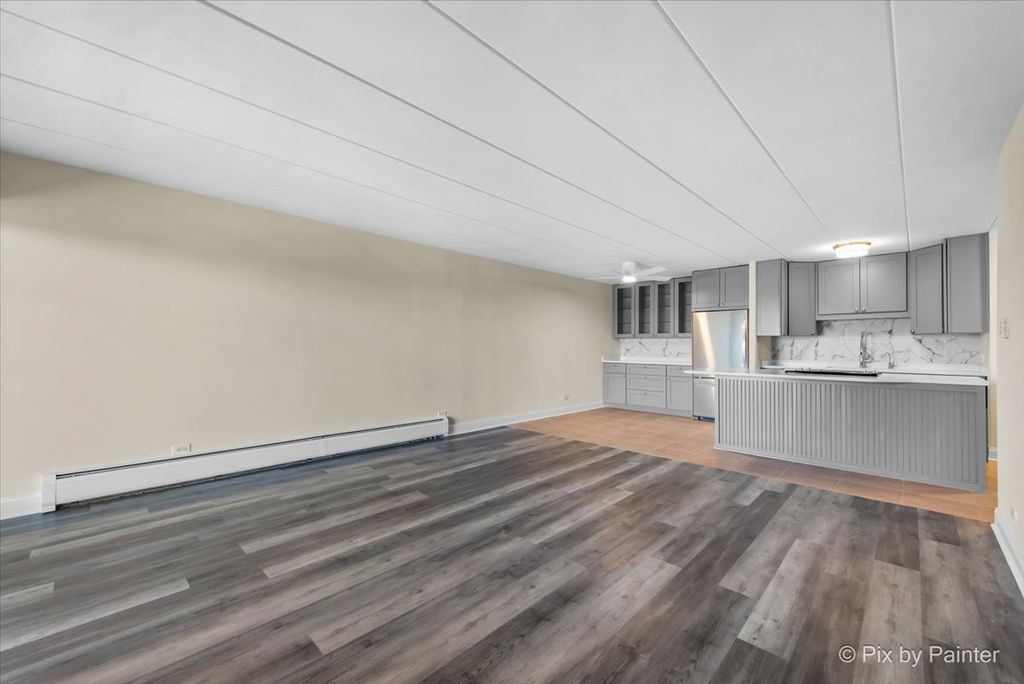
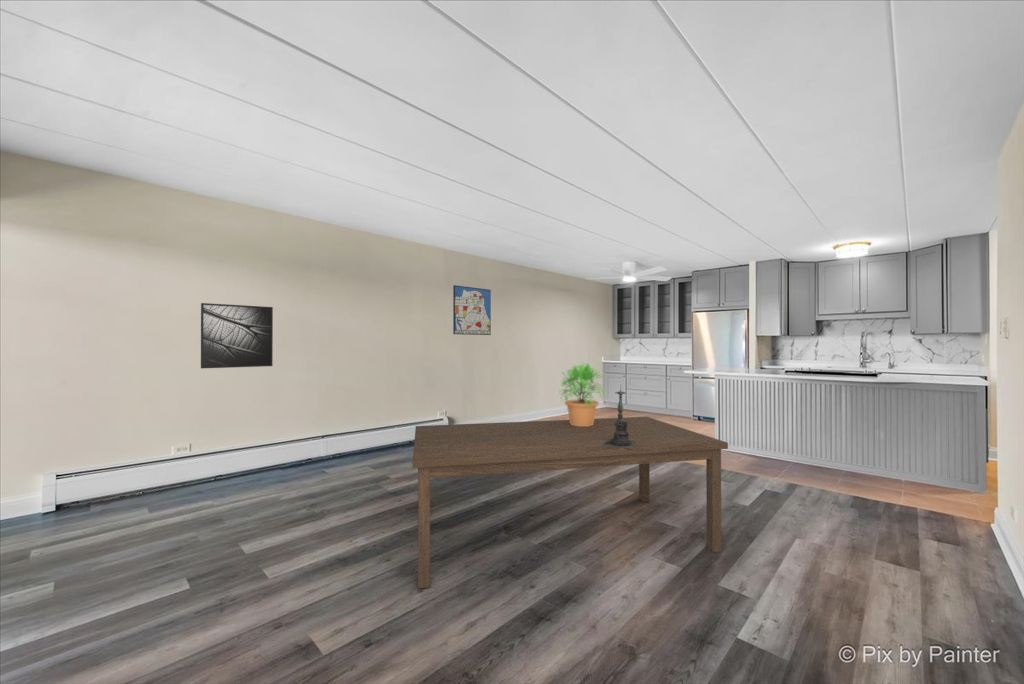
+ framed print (238, 336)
+ dining table (557, 469)
+ potted plant (581, 392)
+ wall art (472, 311)
+ candle holder (619, 413)
